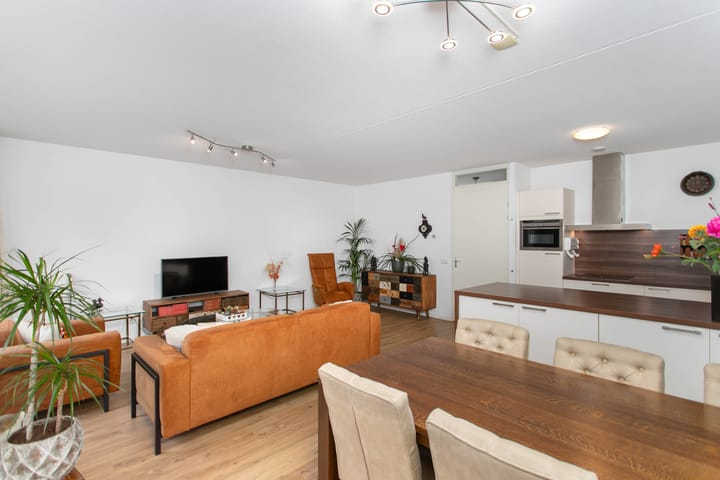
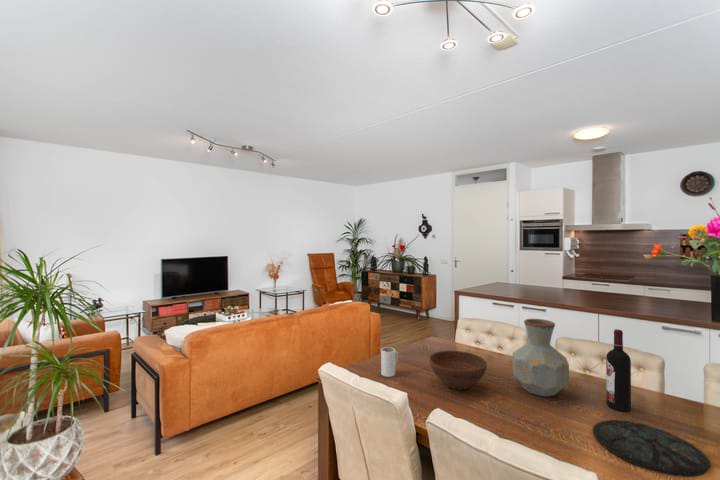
+ vase (539, 356)
+ bowl (457, 372)
+ plate (646, 439)
+ mug (390, 361)
+ wine bottle (618, 368)
